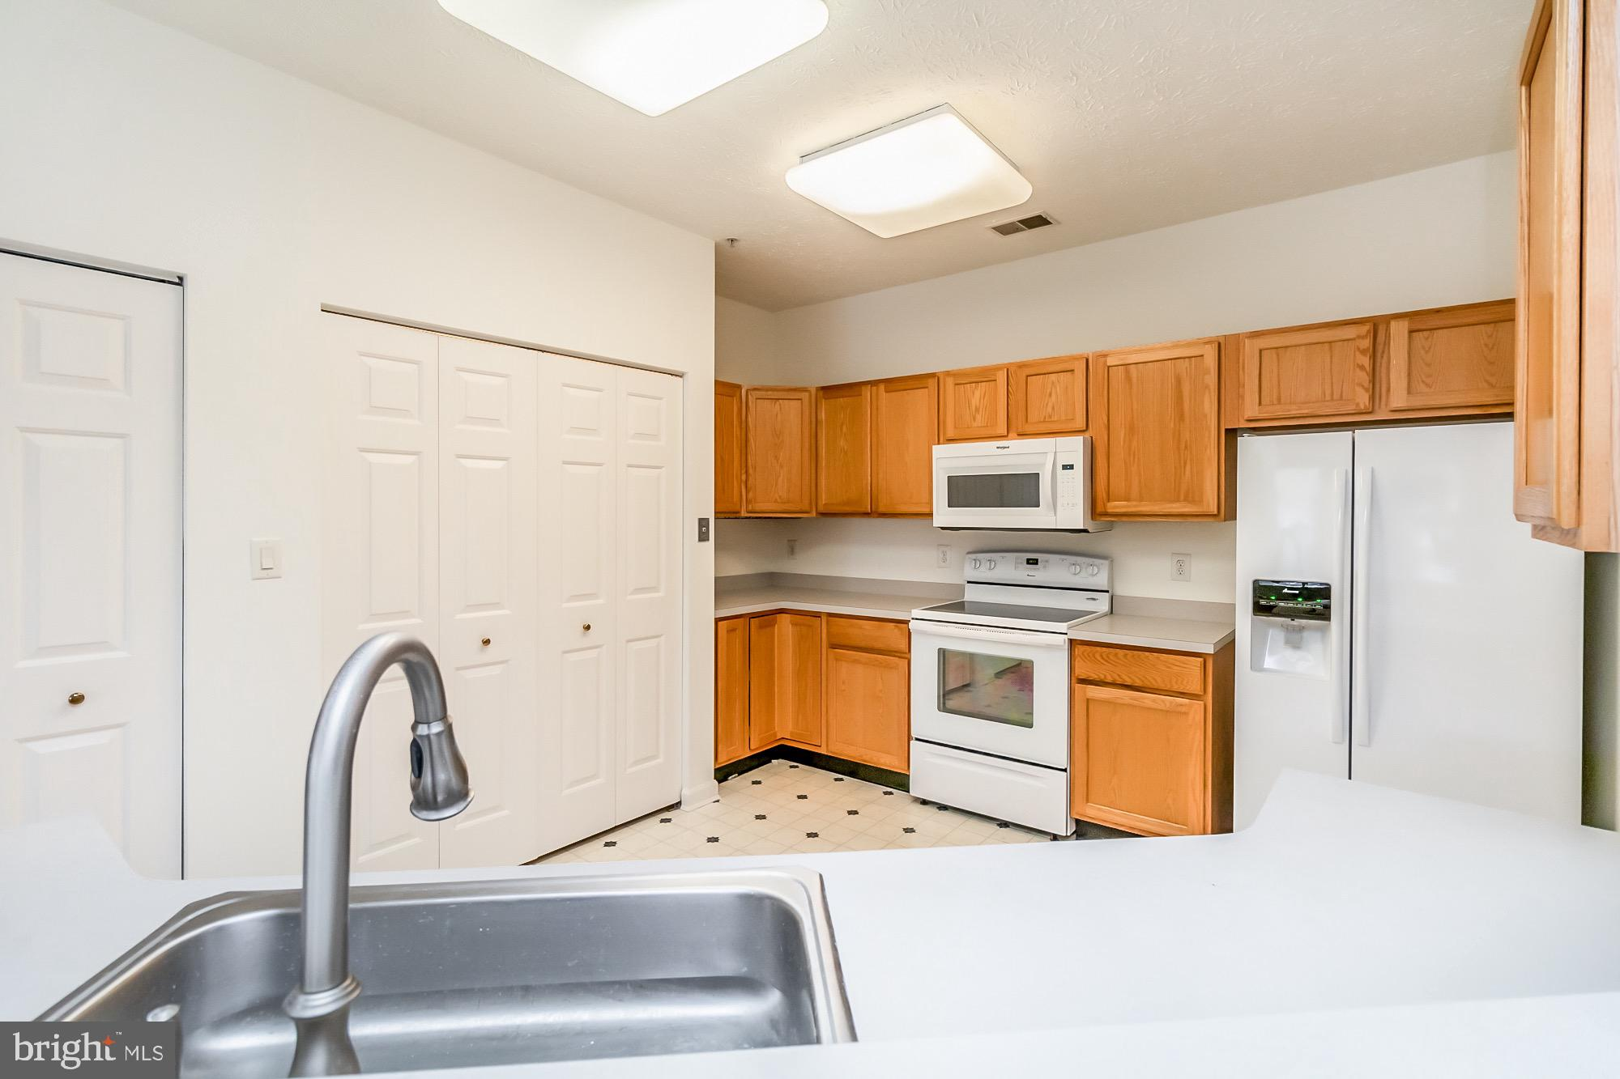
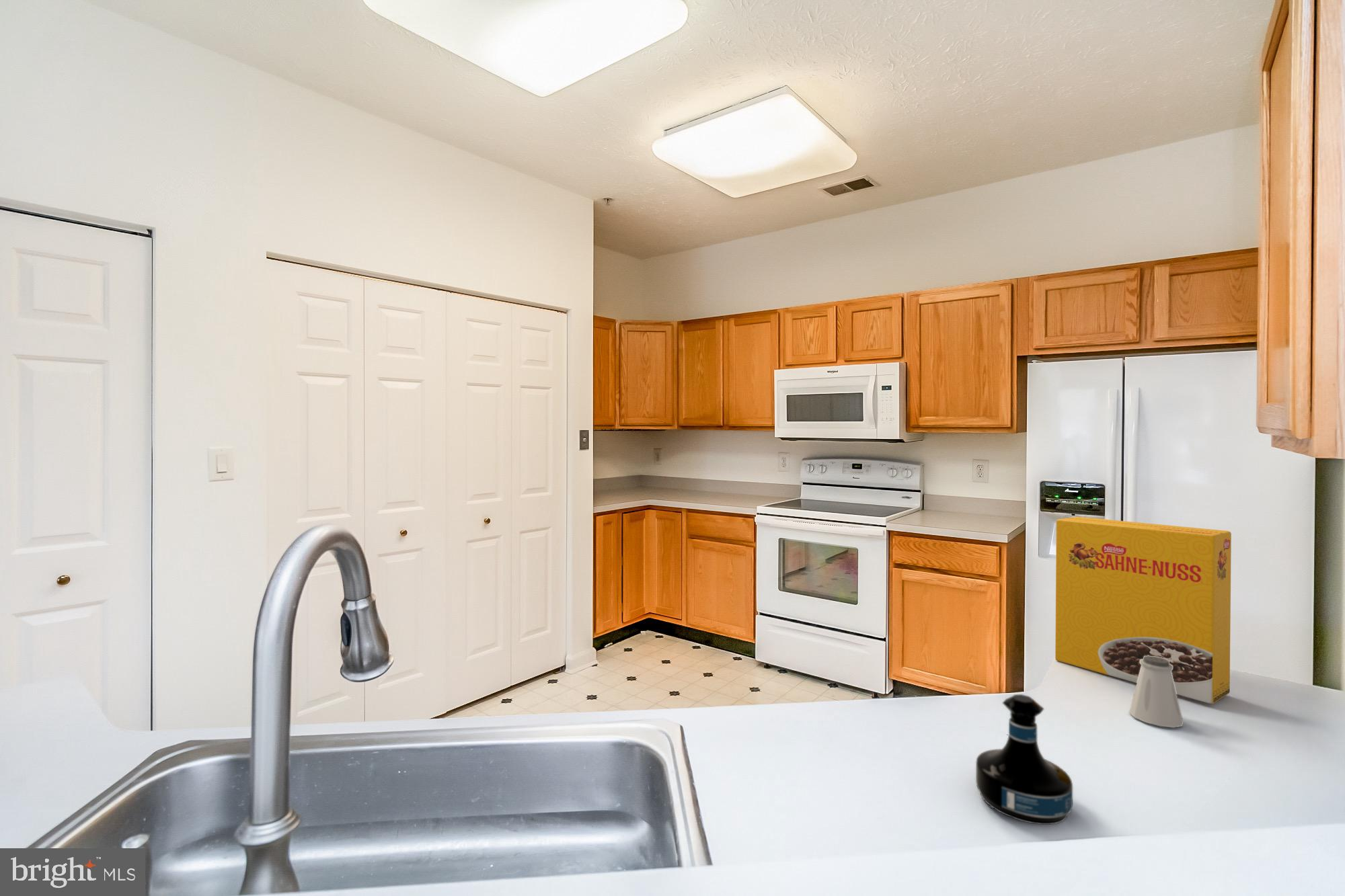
+ saltshaker (1155, 688)
+ cereal box (1137, 600)
+ tequila bottle (1023, 749)
